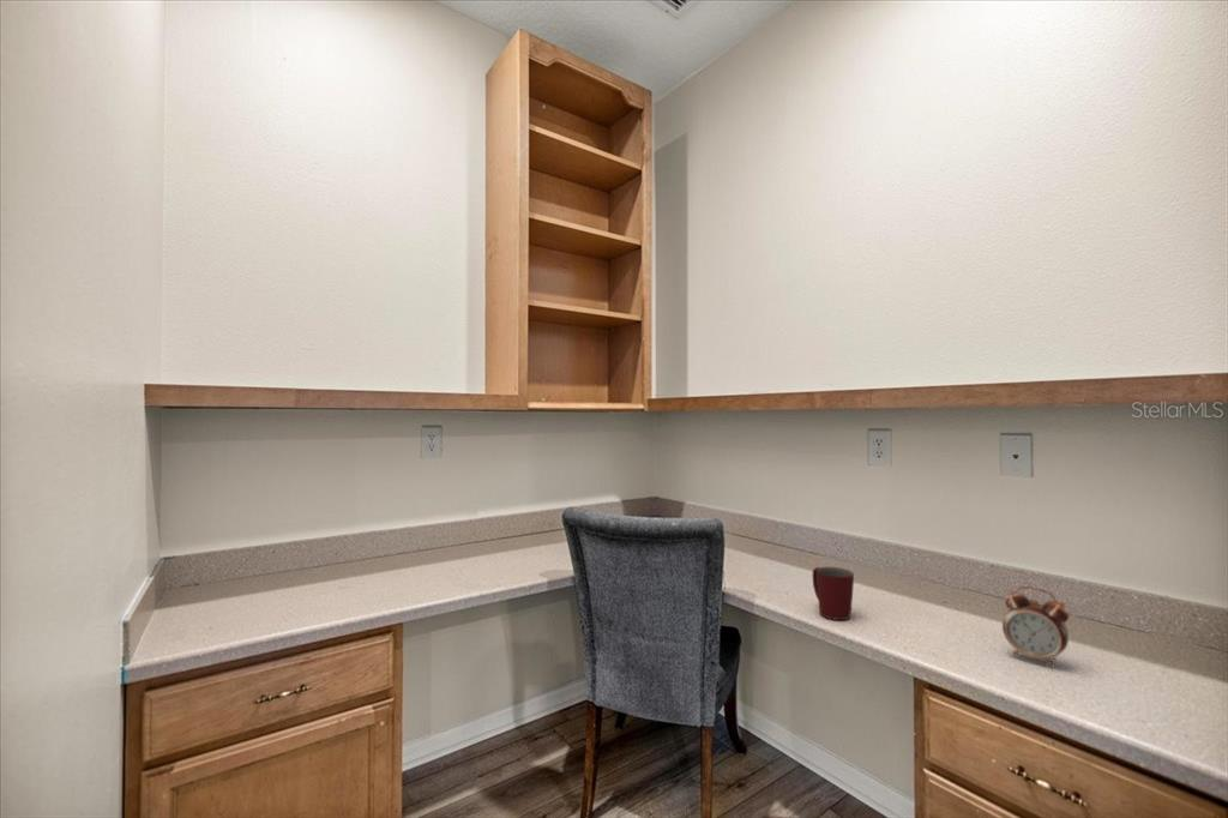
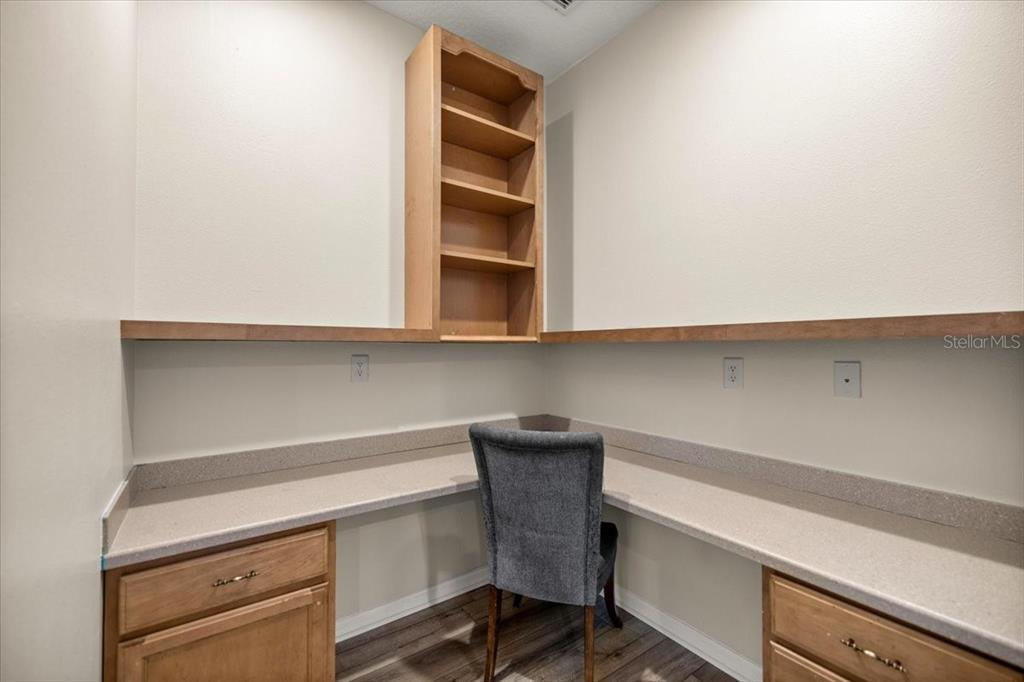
- alarm clock (1035, 622)
- mug (830, 591)
